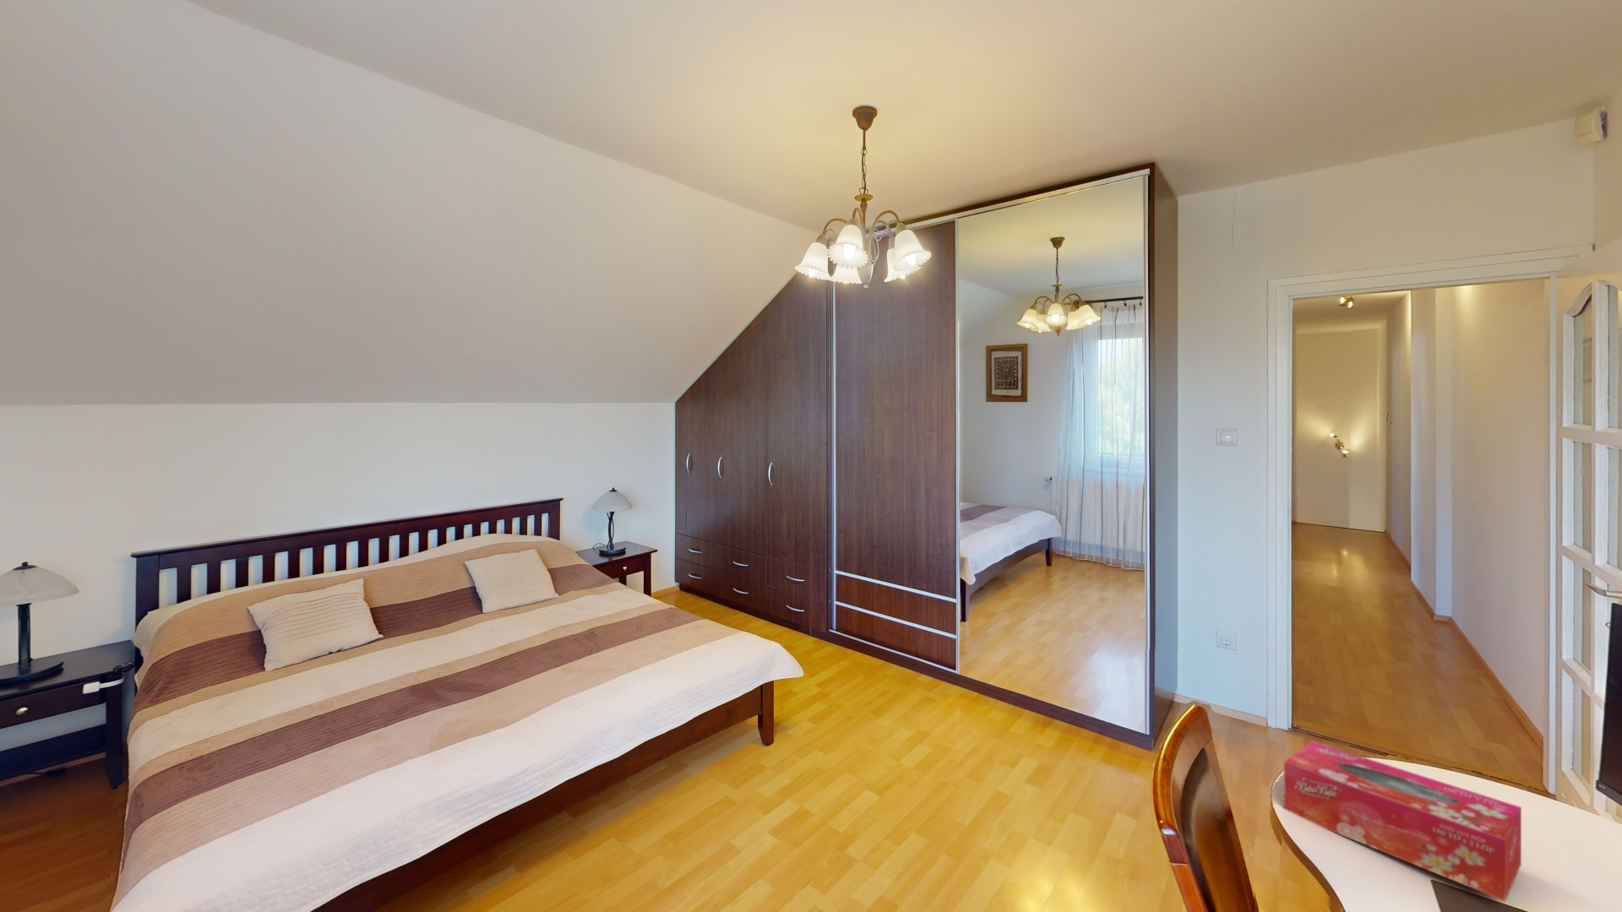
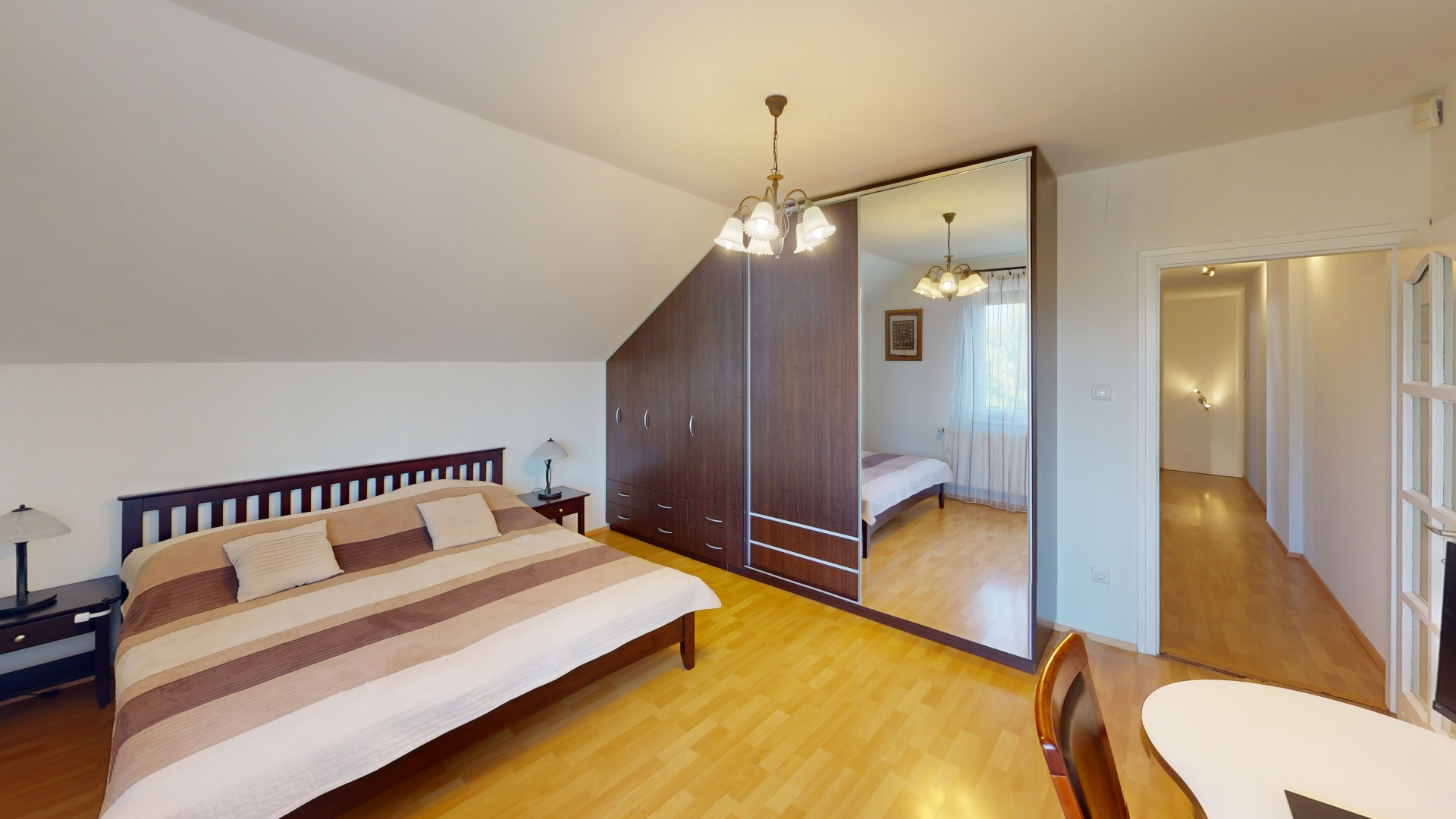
- tissue box (1394, 808)
